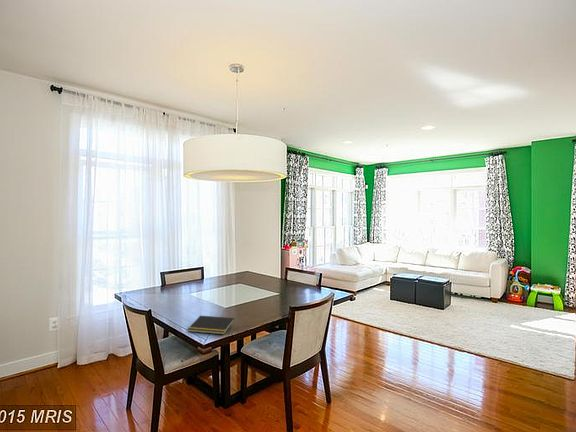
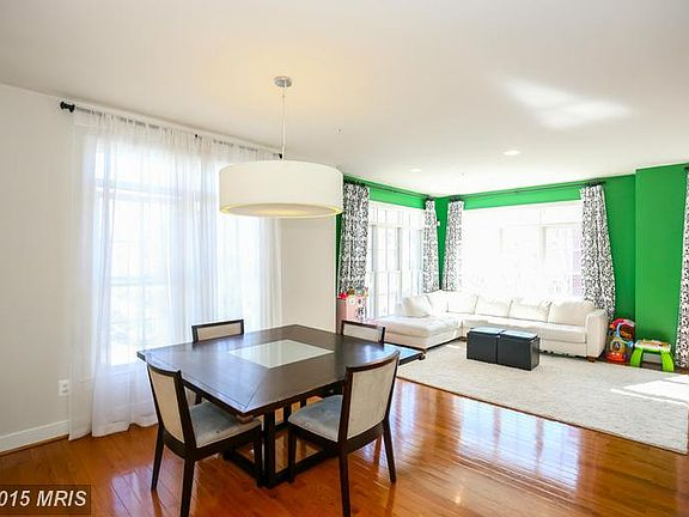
- notepad (211, 324)
